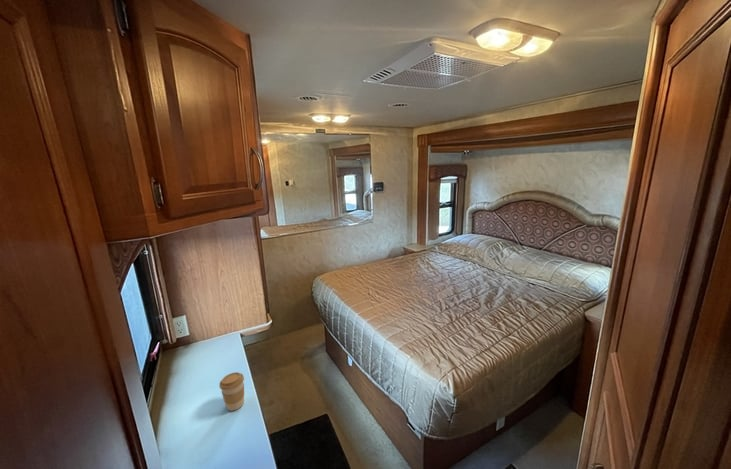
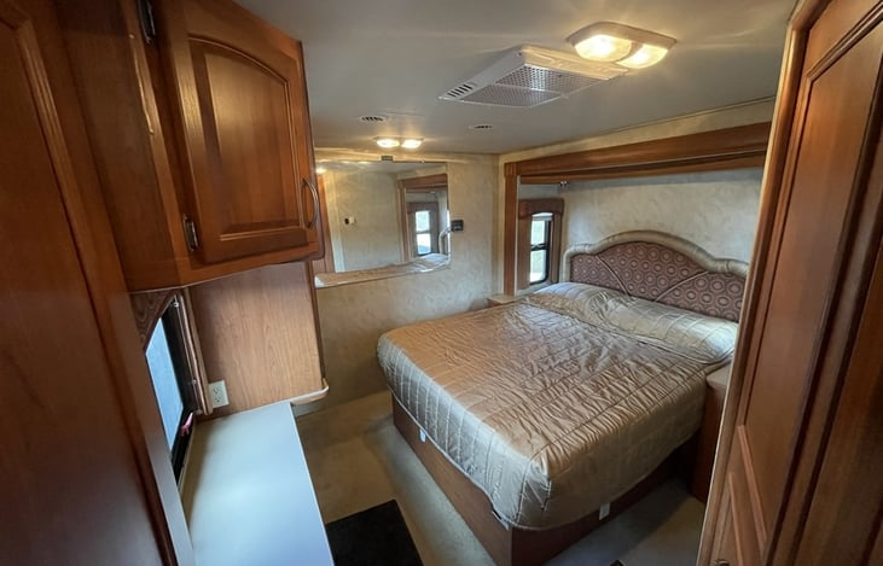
- coffee cup (233, 390)
